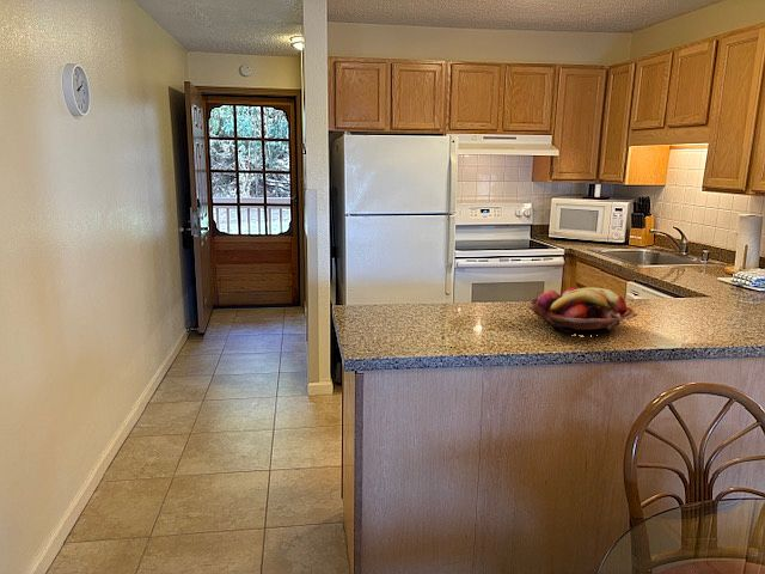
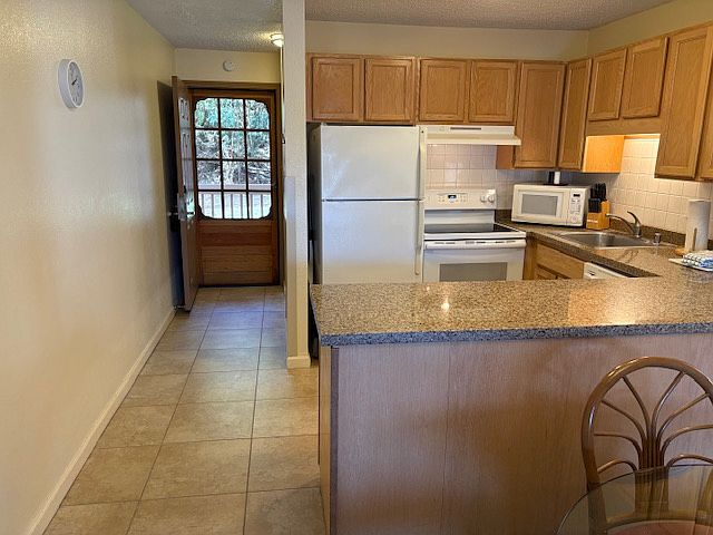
- fruit basket (581, 306)
